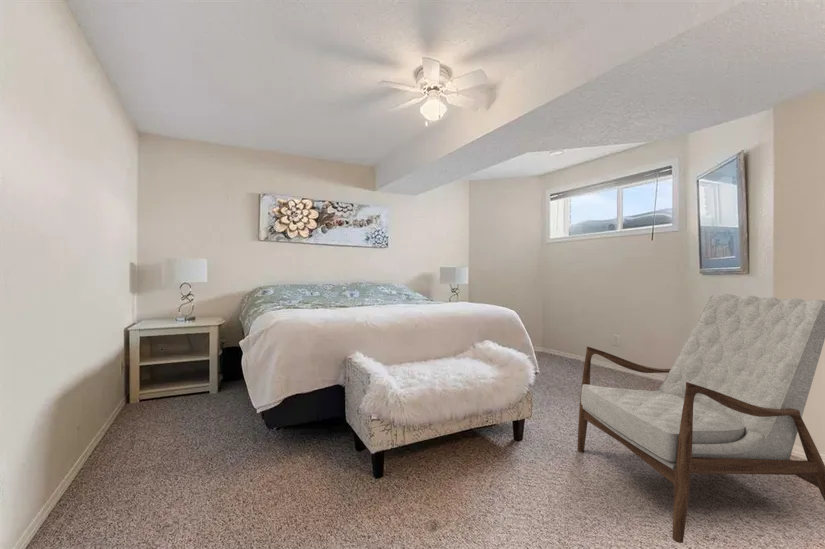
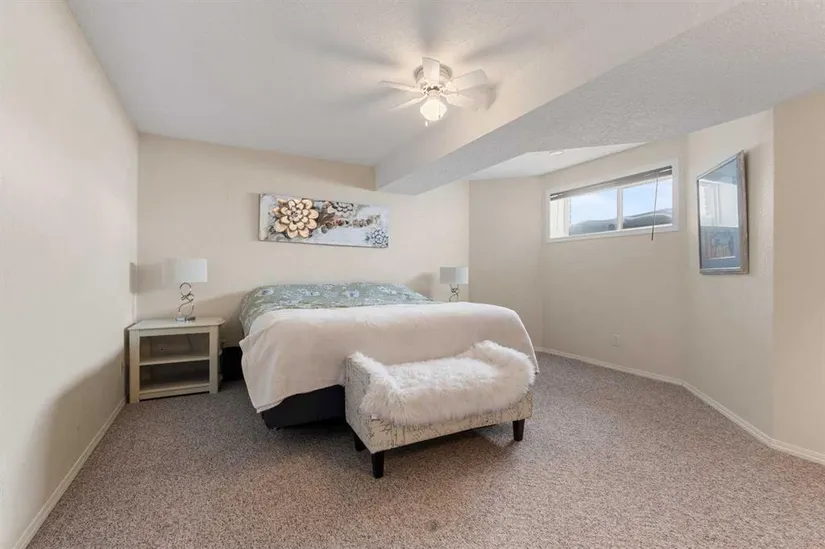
- armchair (698, 390)
